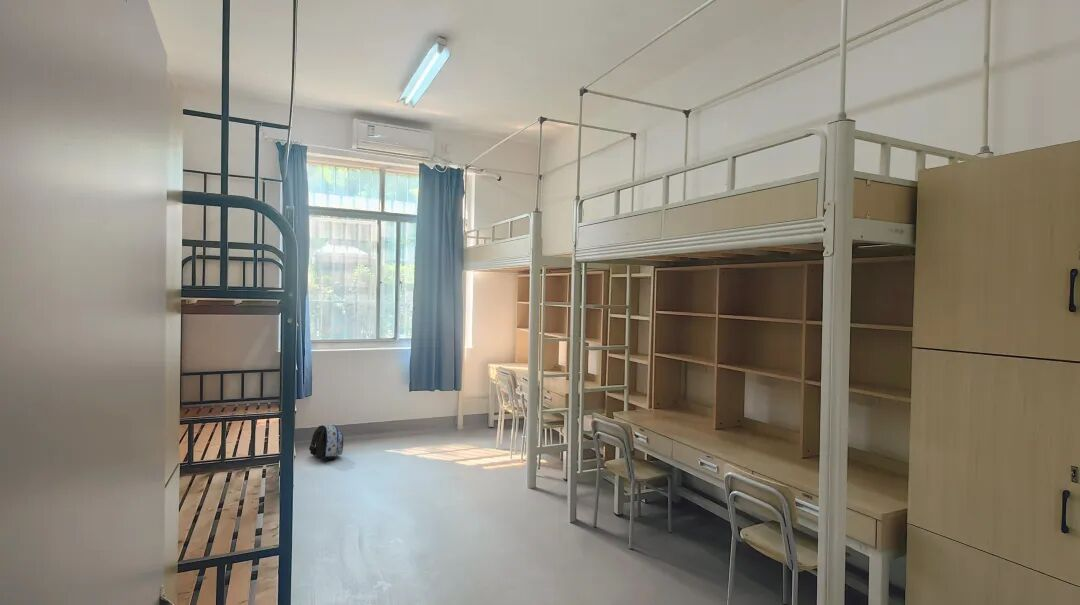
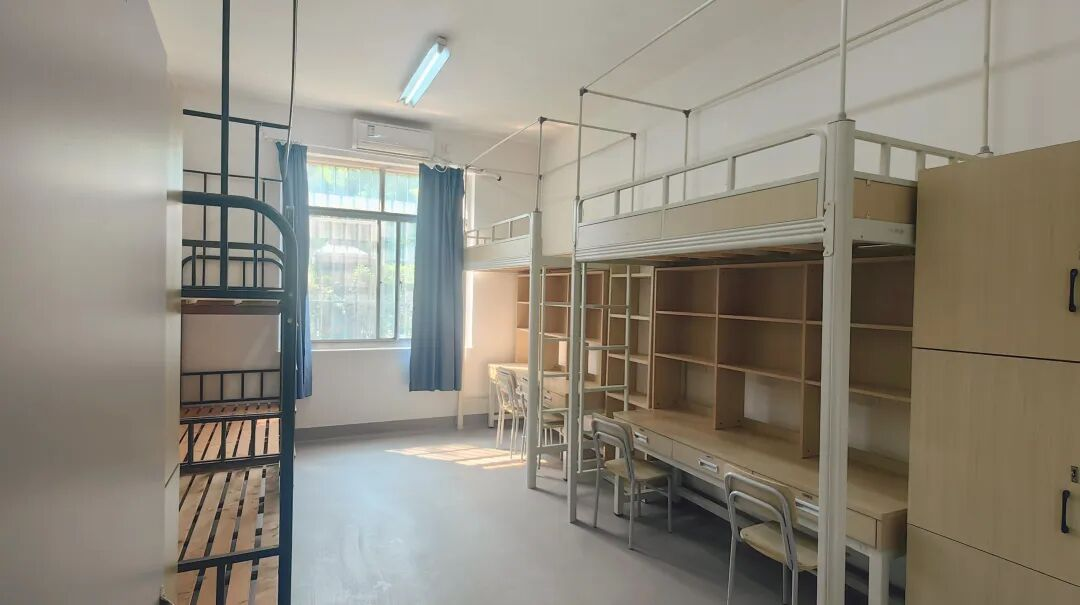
- backpack (328, 441)
